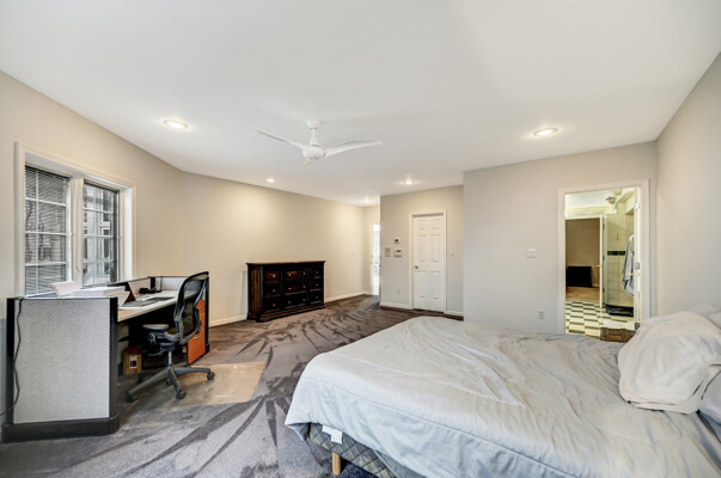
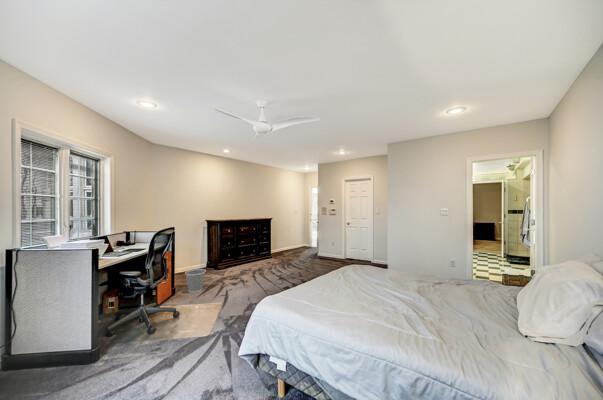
+ wastebasket (195, 280)
